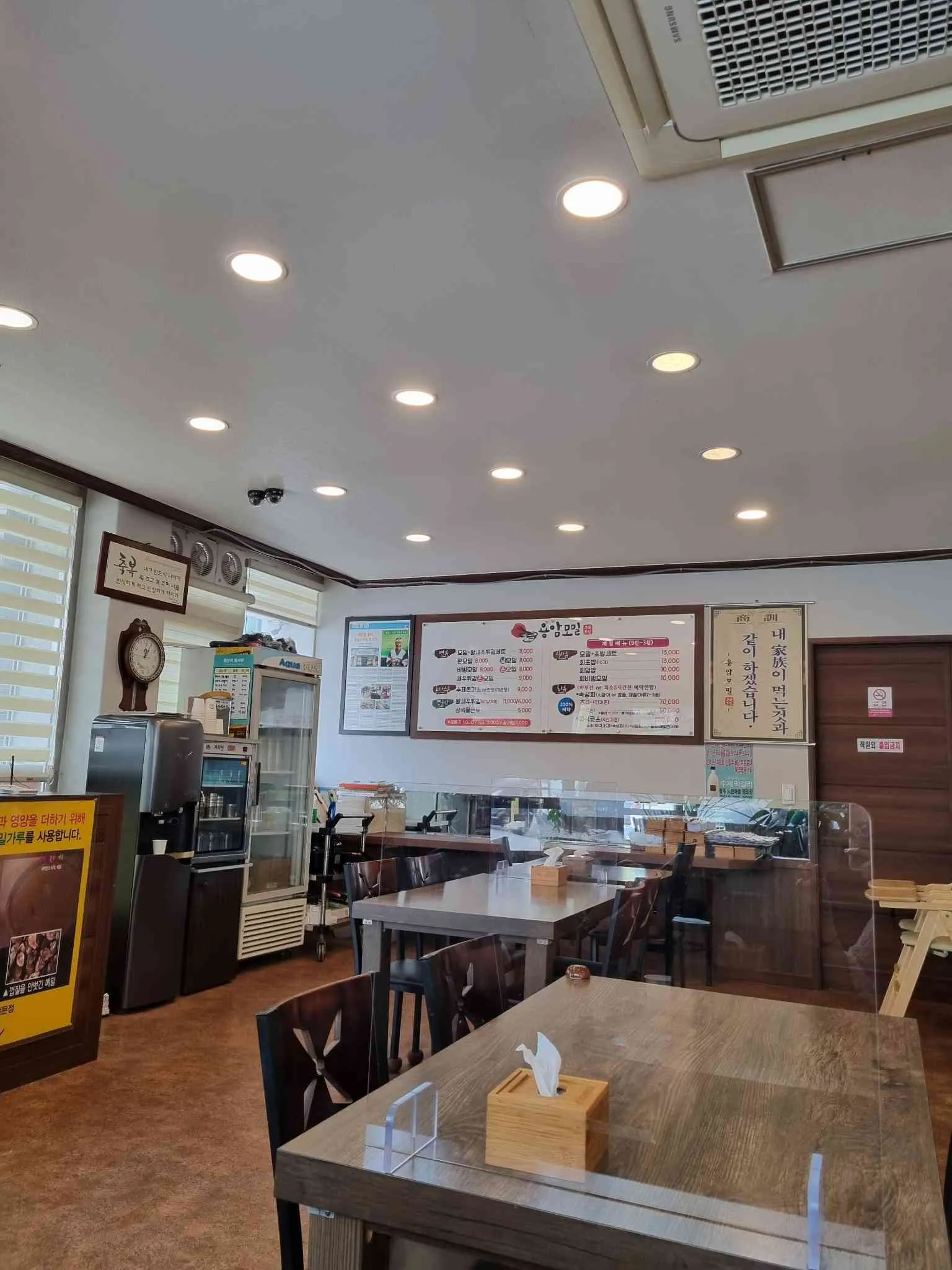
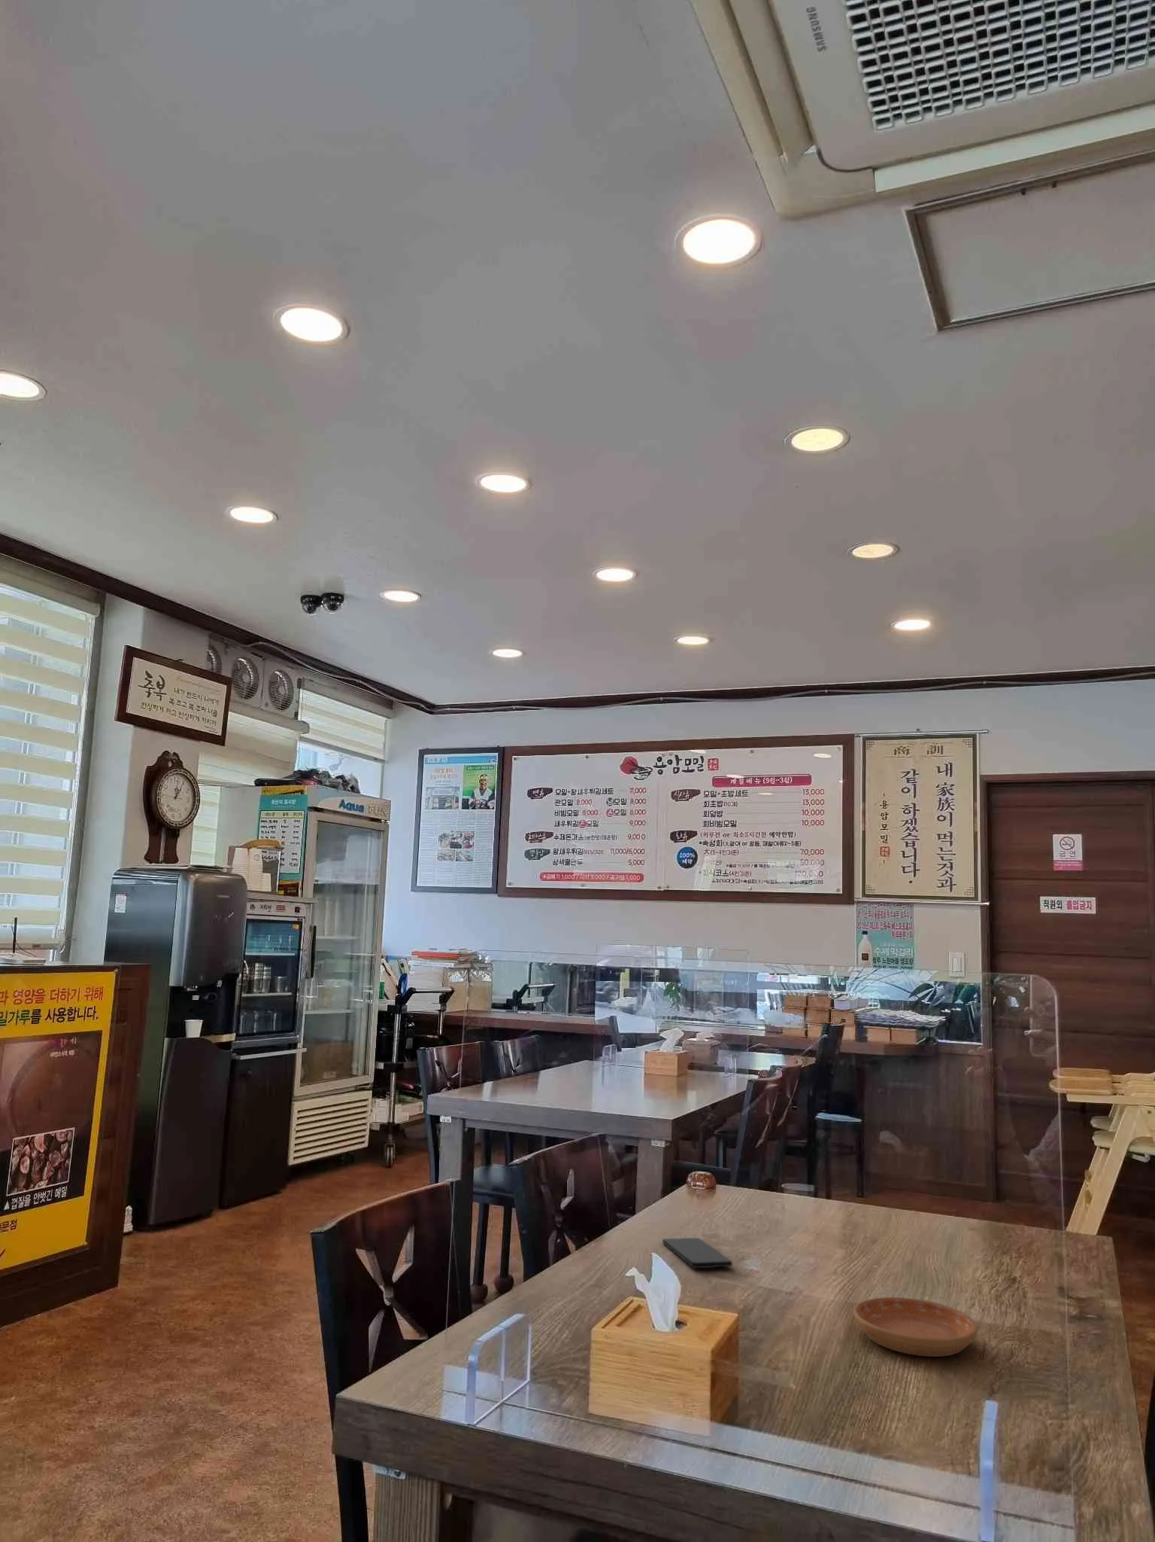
+ smartphone (695, 1252)
+ saucer (915, 1327)
